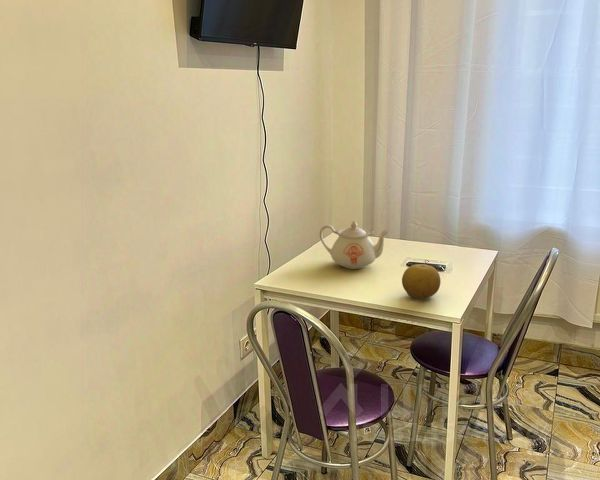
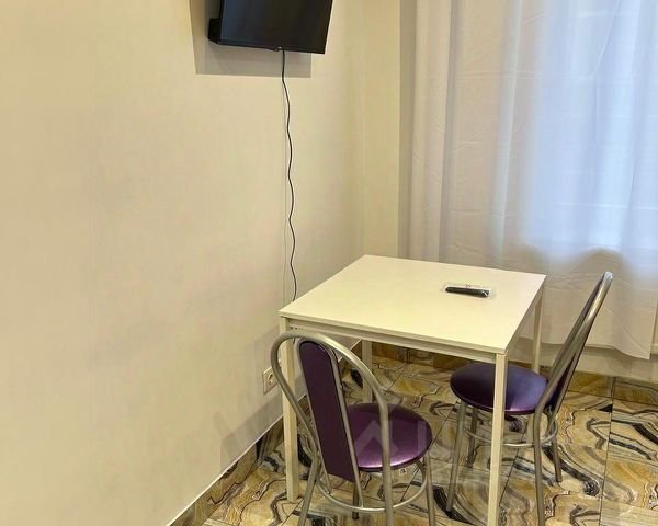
- fruit (421, 281)
- teapot (353, 243)
